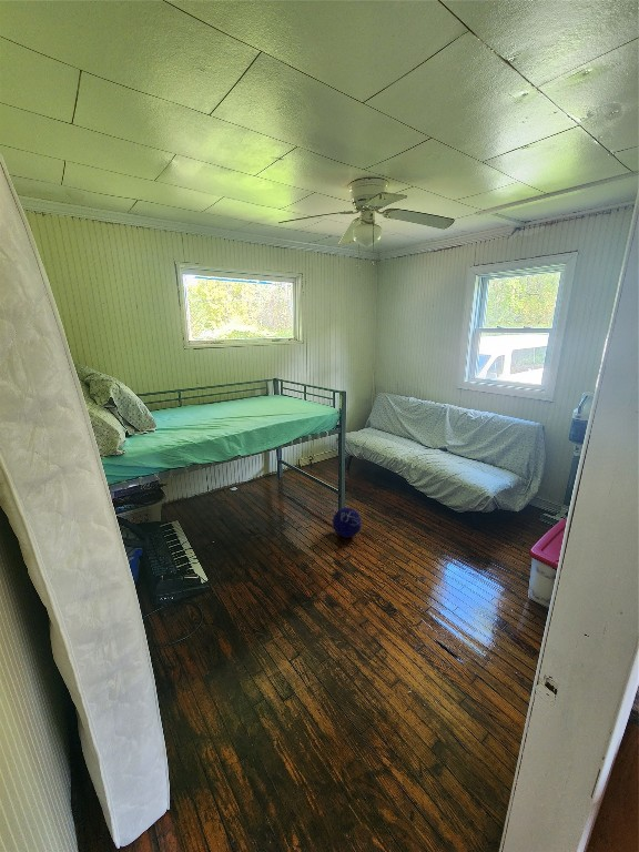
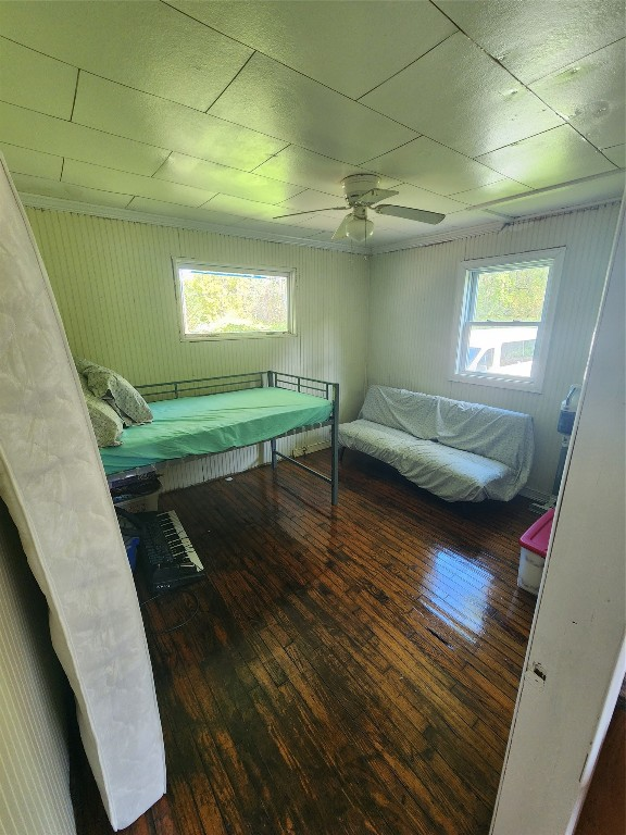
- ball (346, 521)
